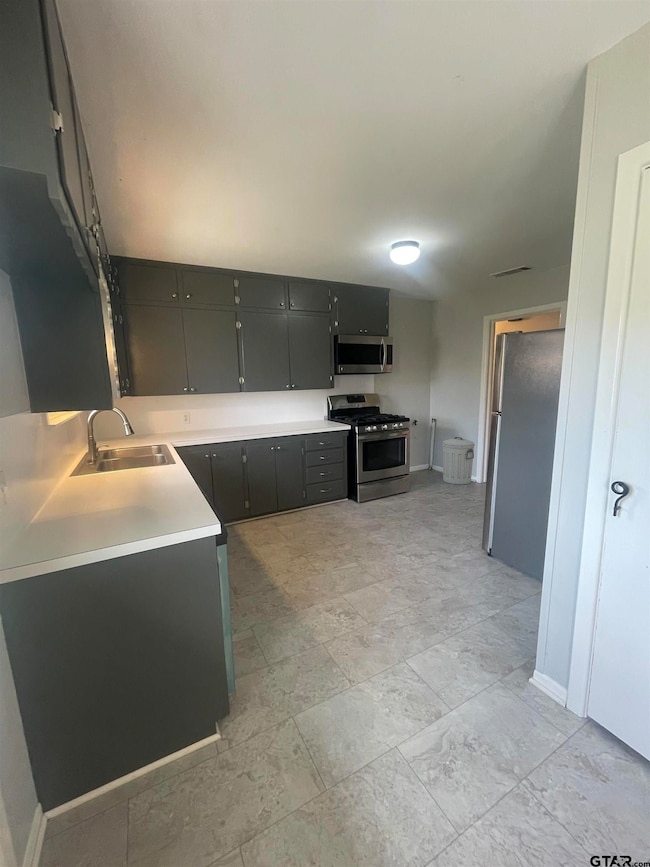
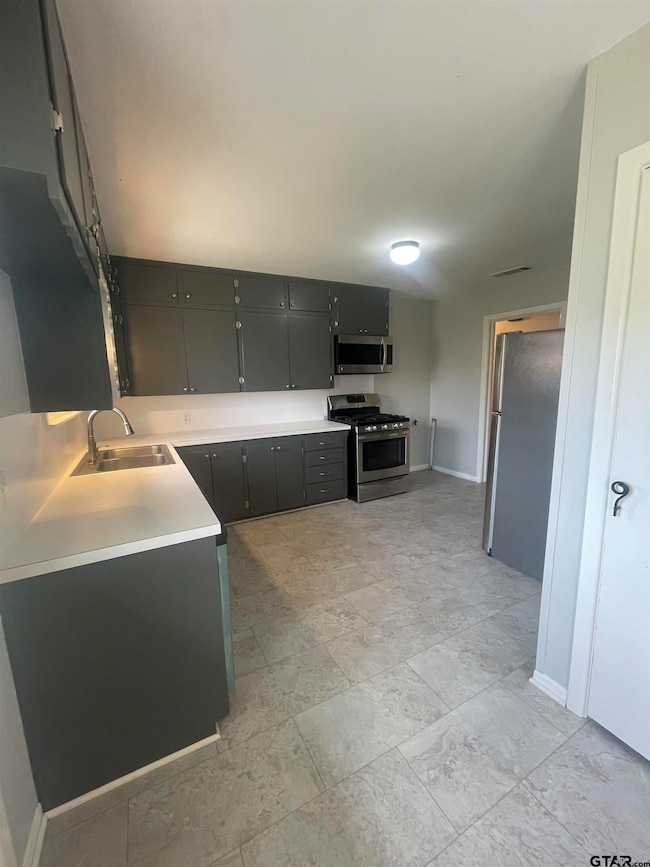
- trash can (457, 459)
